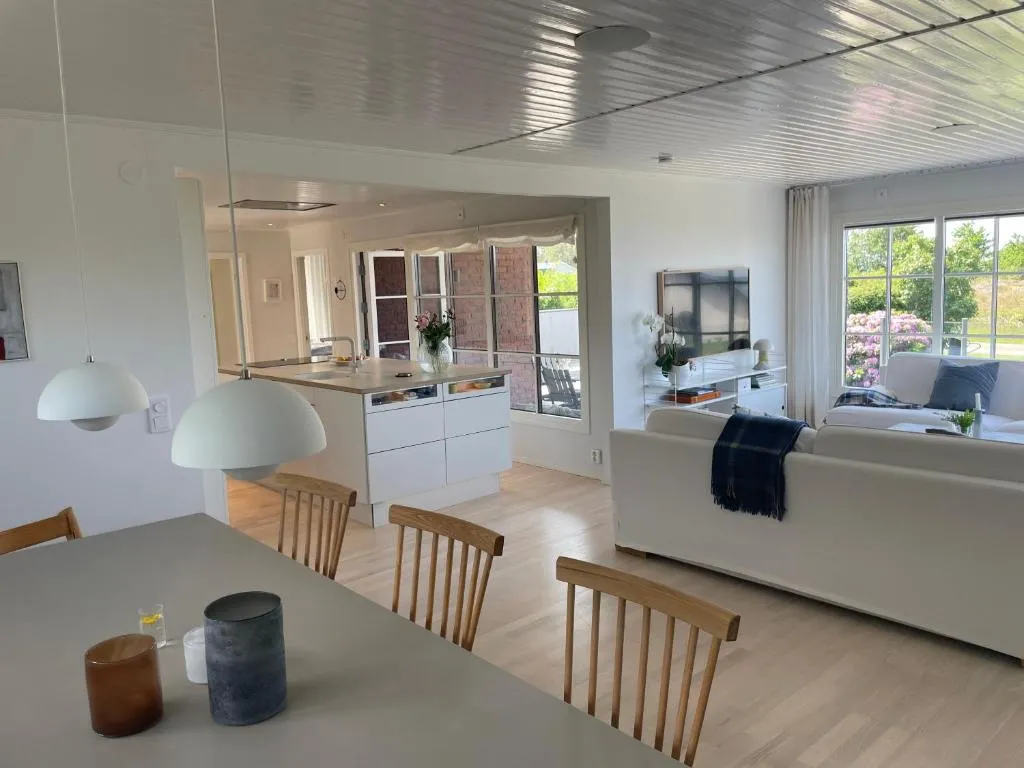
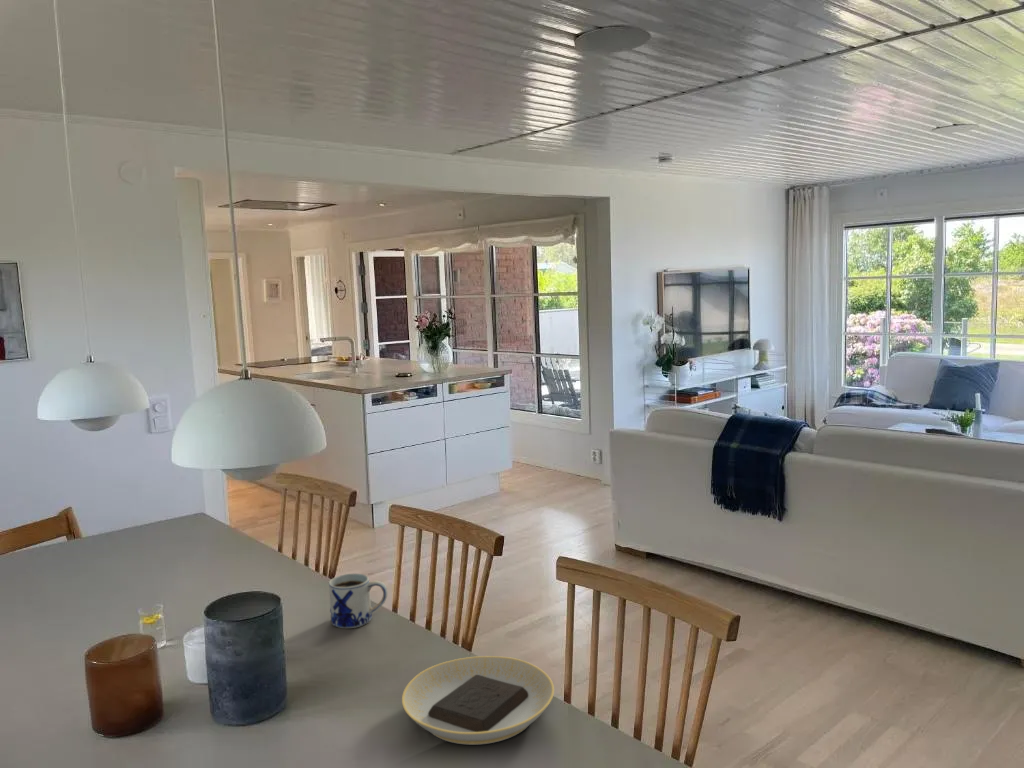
+ mug (356, 599)
+ plate (478, 701)
